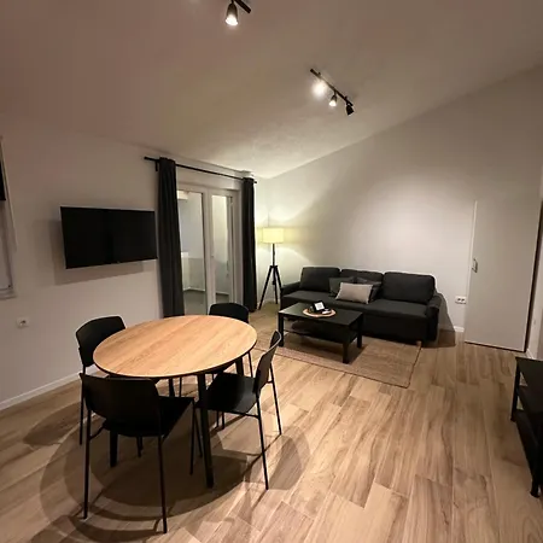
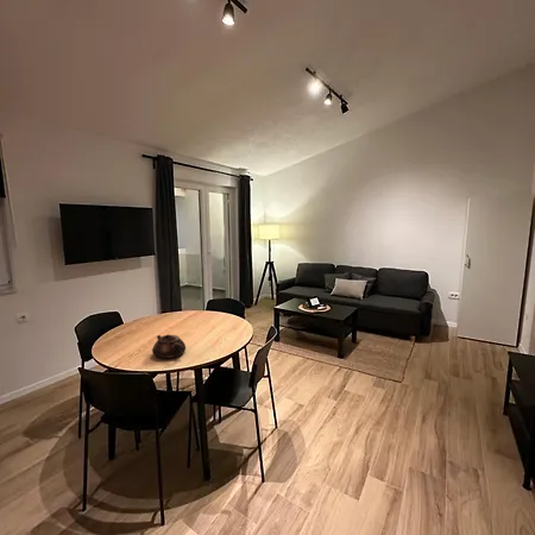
+ teapot (169, 345)
